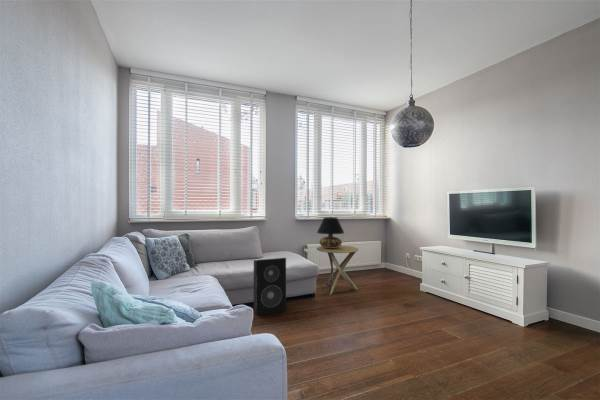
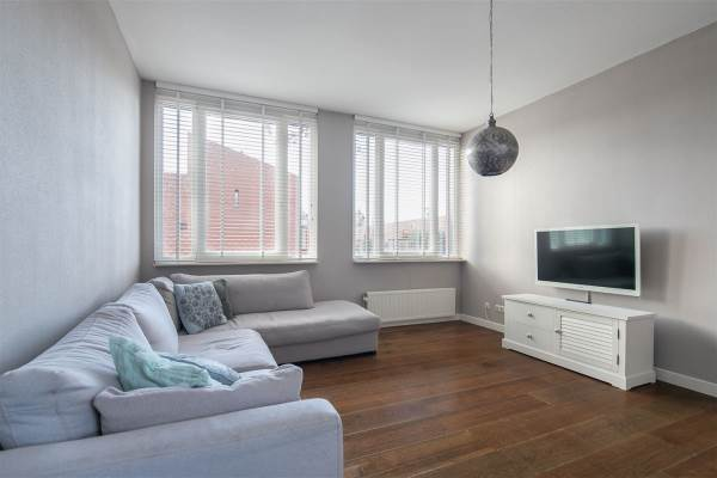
- speaker (267, 282)
- side table (337, 268)
- table lamp (330, 232)
